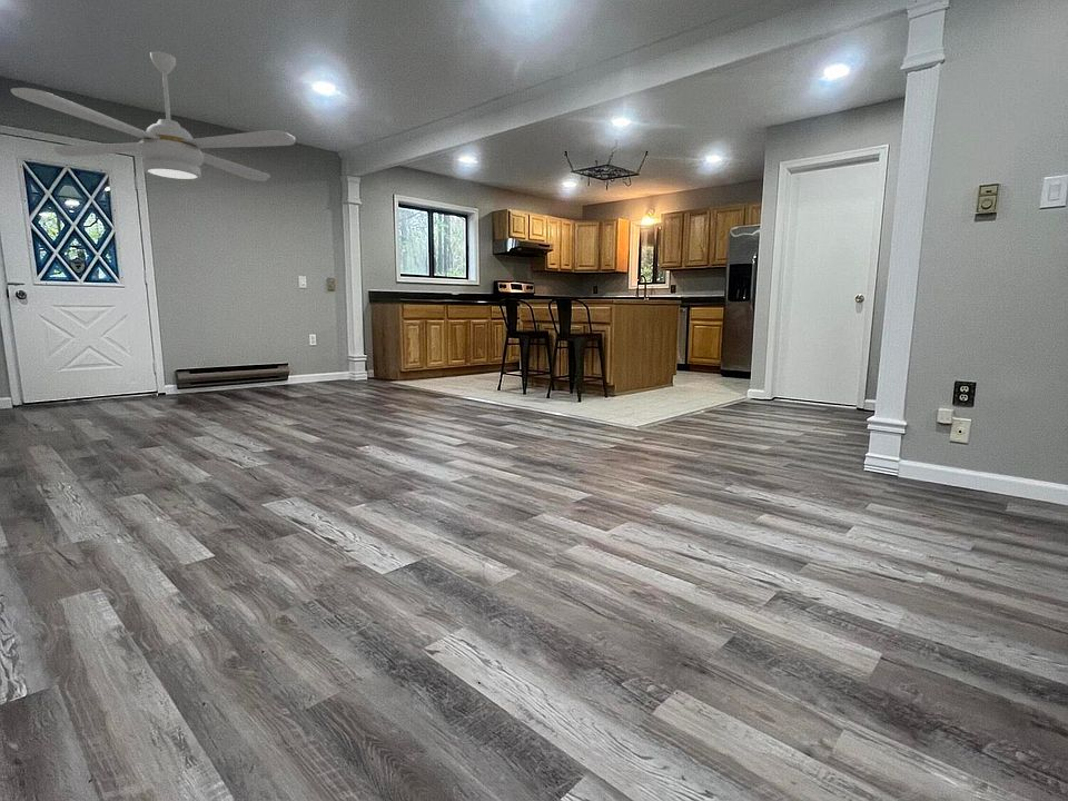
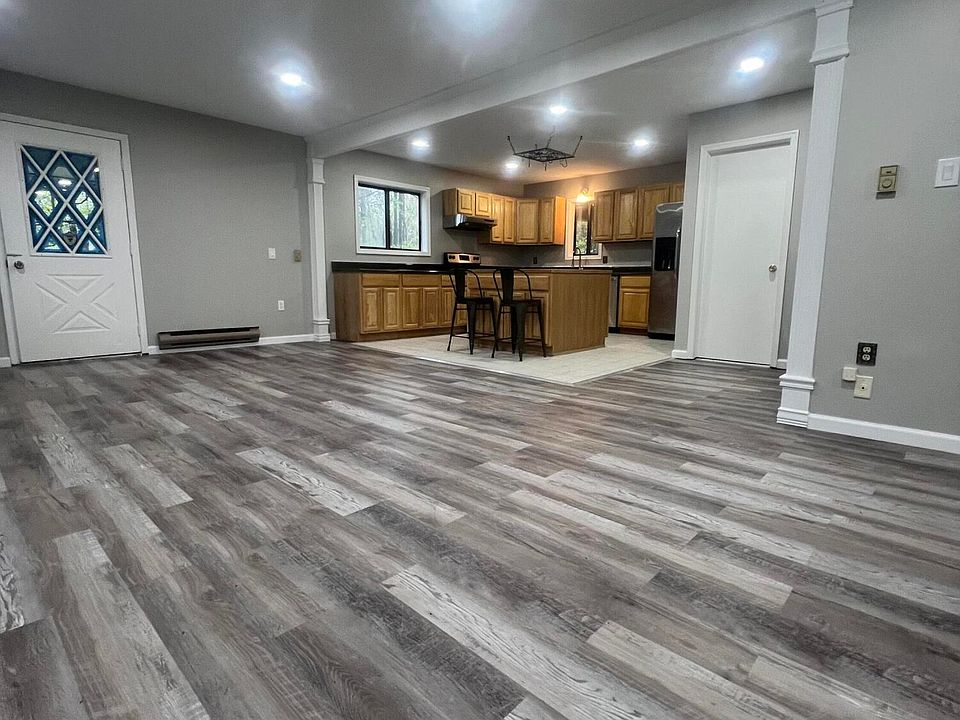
- ceiling fan (168, 116)
